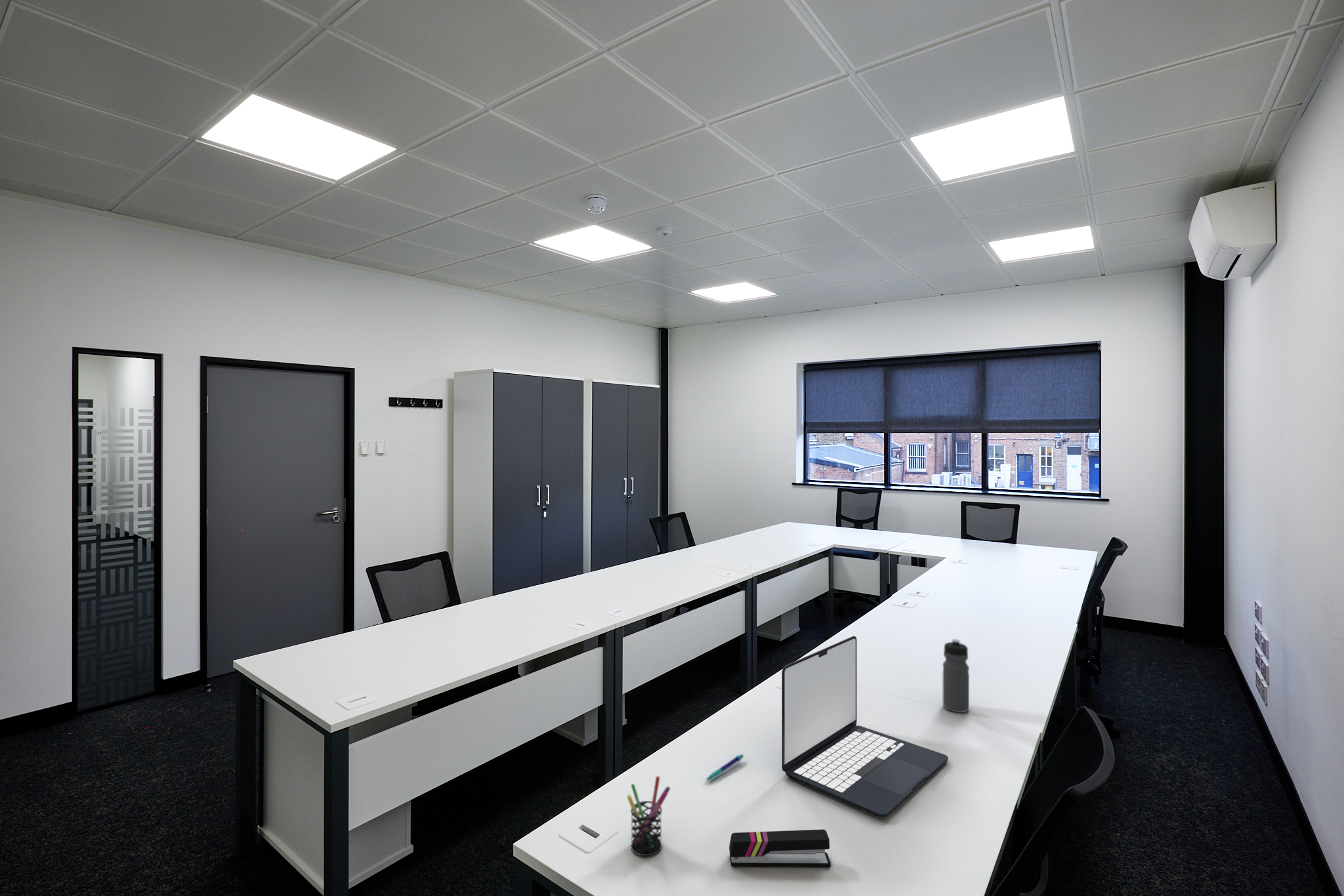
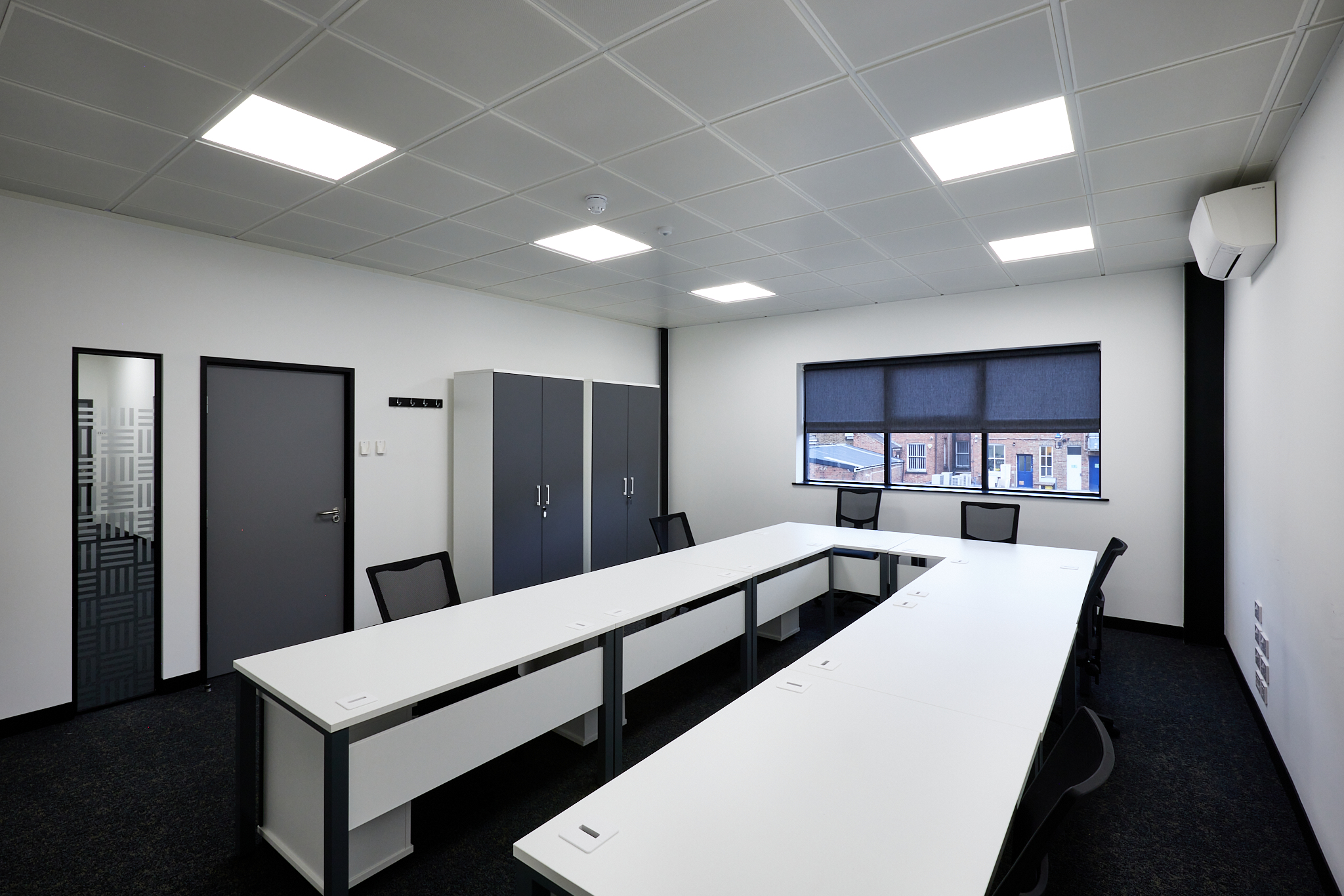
- laptop (856, 714)
- pen holder (644, 812)
- stapler (779, 847)
- water bottle (956, 674)
- pen (724, 767)
